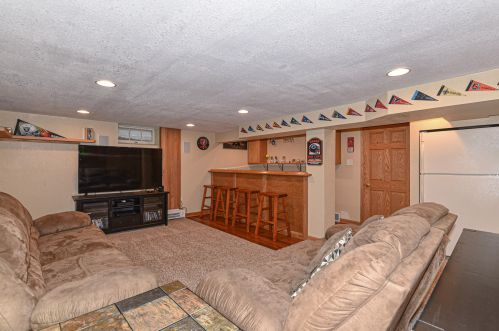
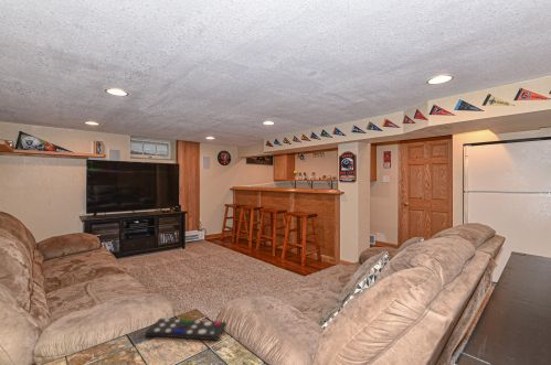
+ remote control (187, 328)
